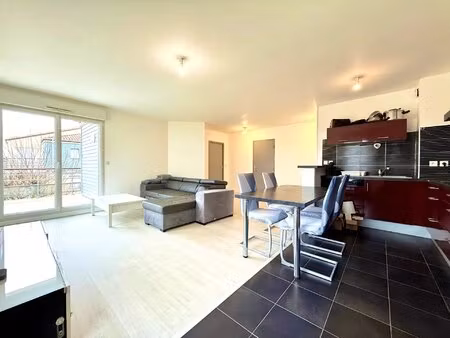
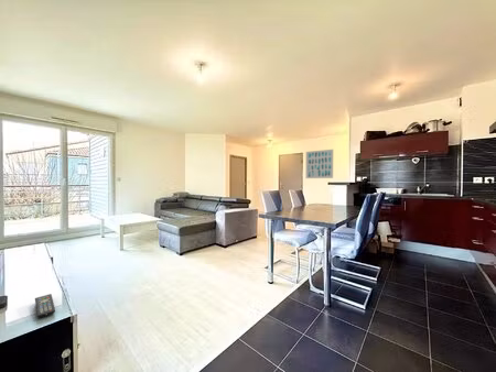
+ wall art (319, 164)
+ remote control (44, 304)
